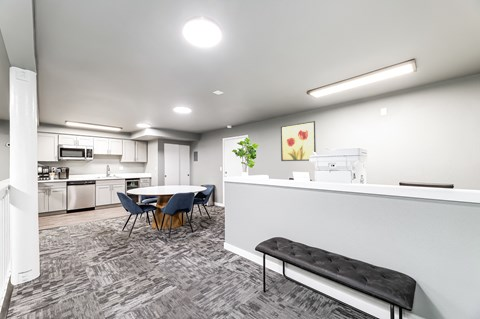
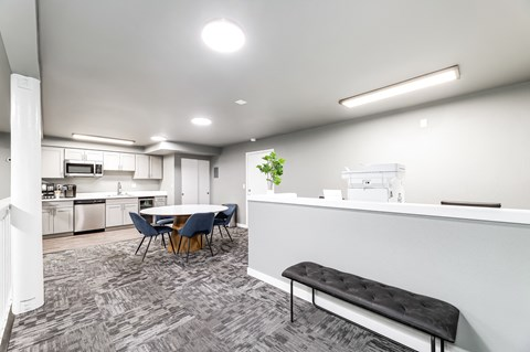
- wall art (297, 142)
